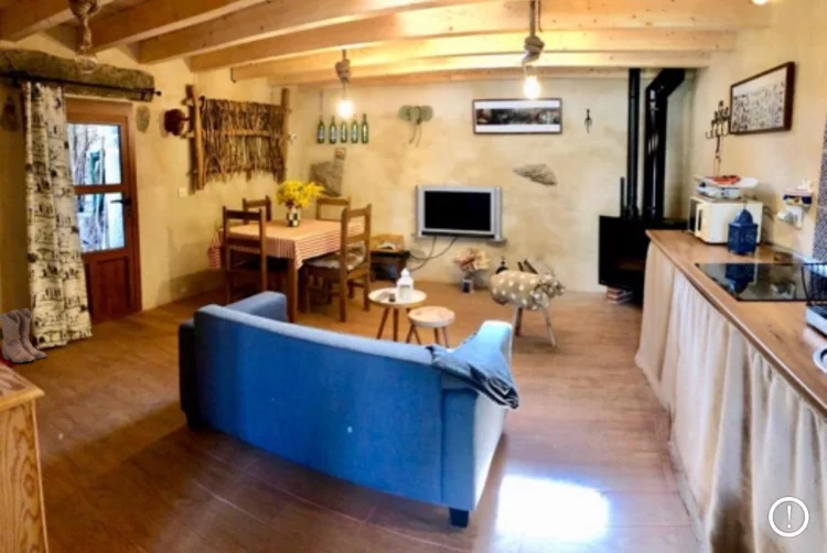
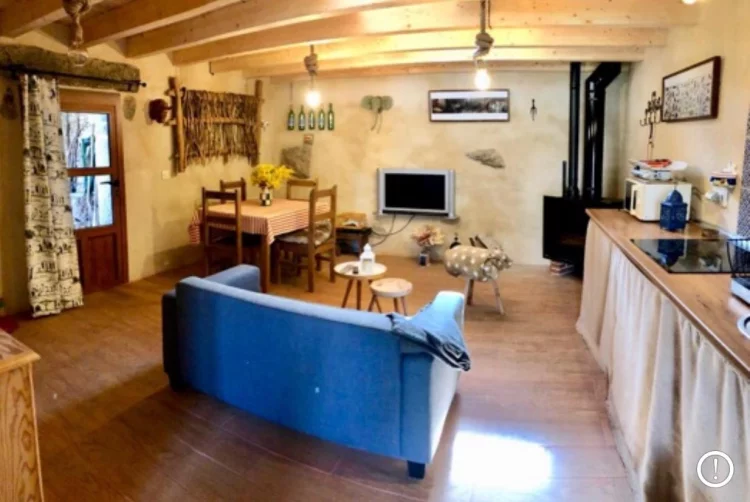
- boots (22, 334)
